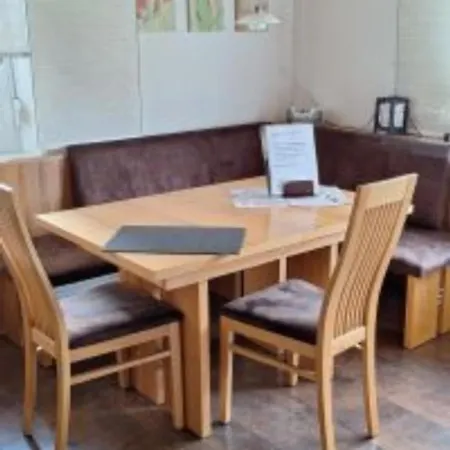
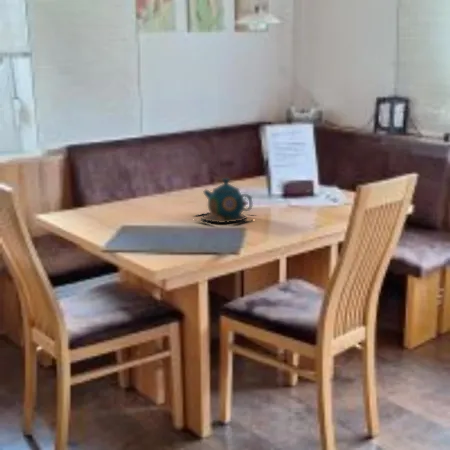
+ teapot (225, 198)
